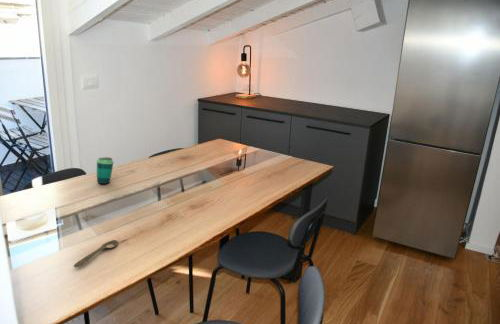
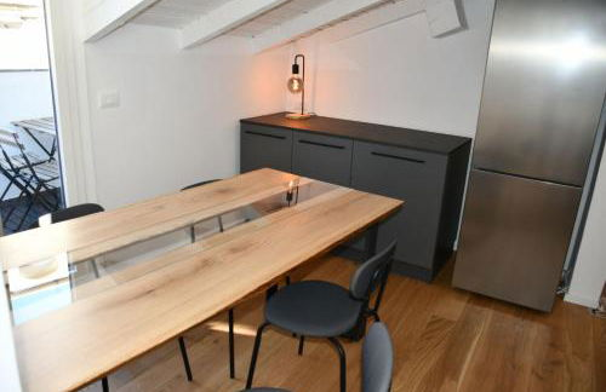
- cup (105, 170)
- spoon (96, 252)
